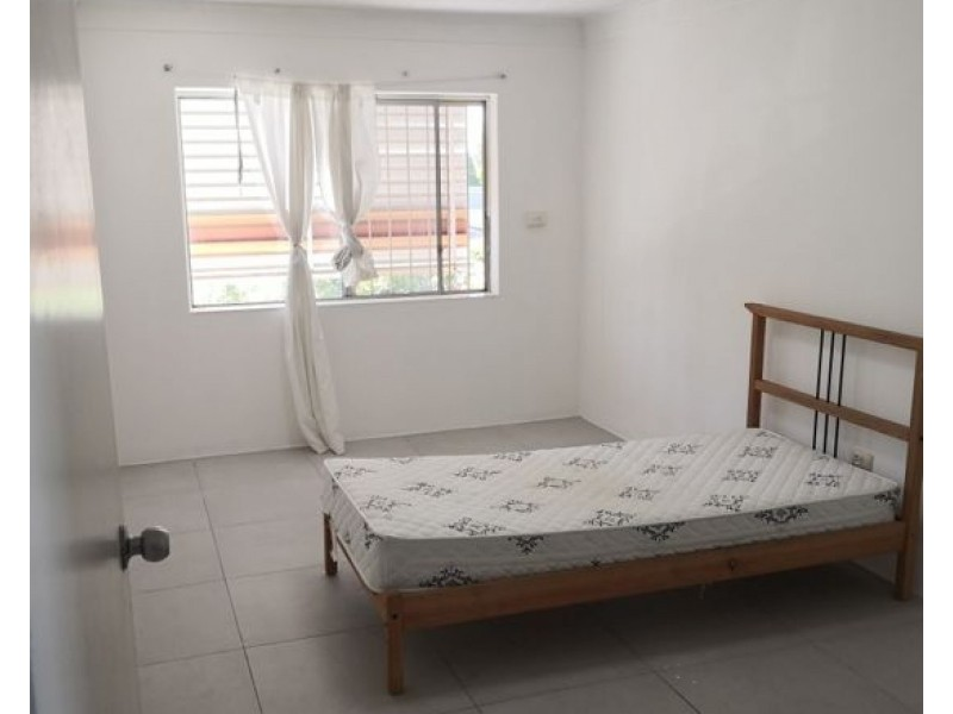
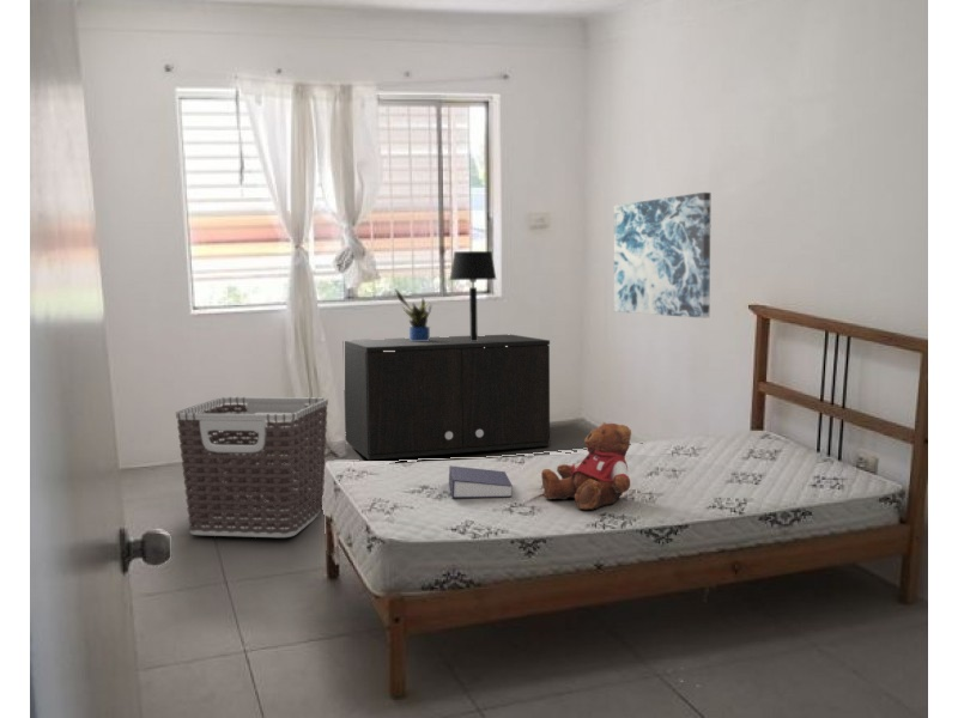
+ table lamp (473, 296)
+ book (479, 480)
+ clothes hamper (256, 464)
+ potted plant (414, 314)
+ storage cabinet (445, 393)
+ wall art (657, 257)
+ teddy bear (589, 463)
